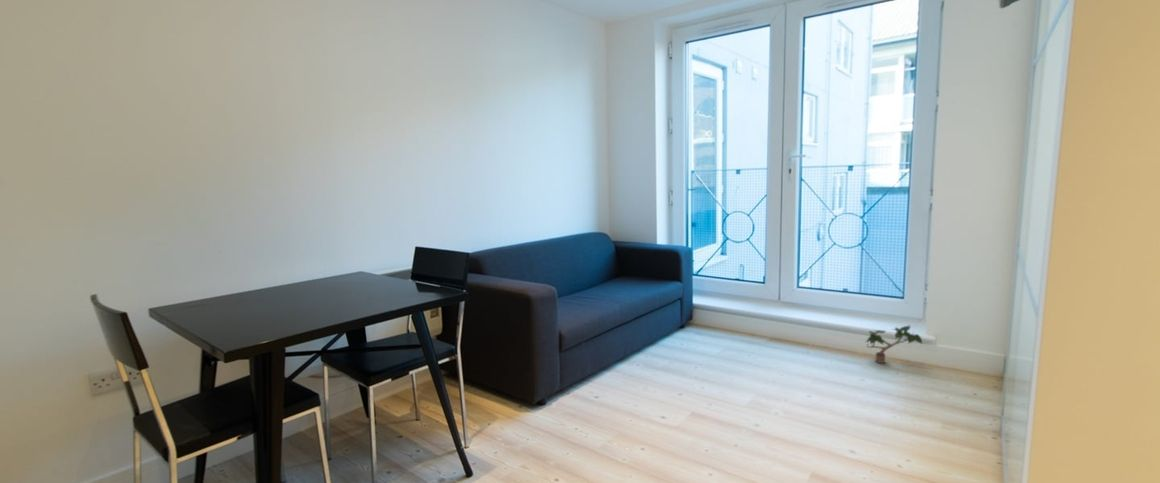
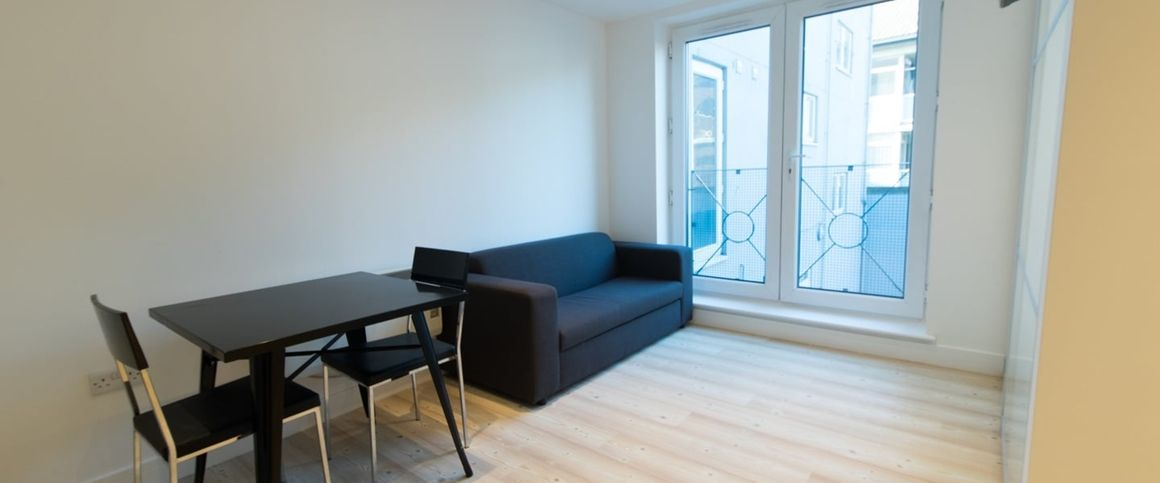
- potted plant (894, 344)
